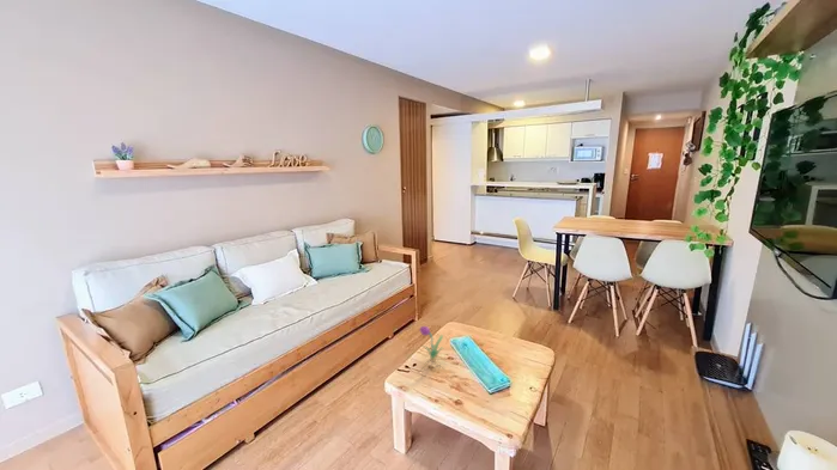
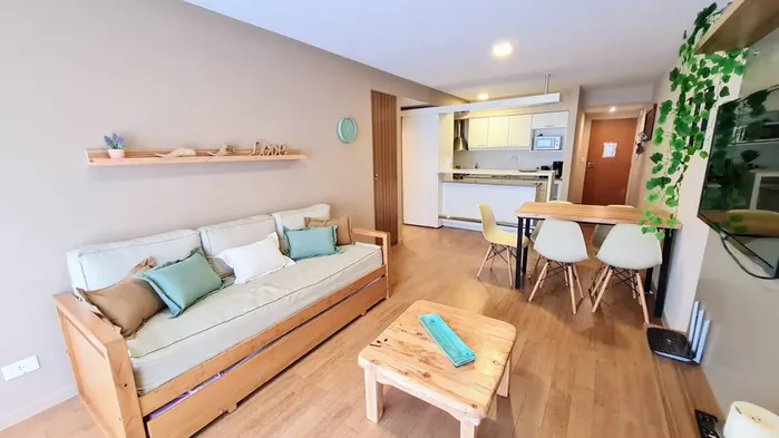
- plant (432, 346)
